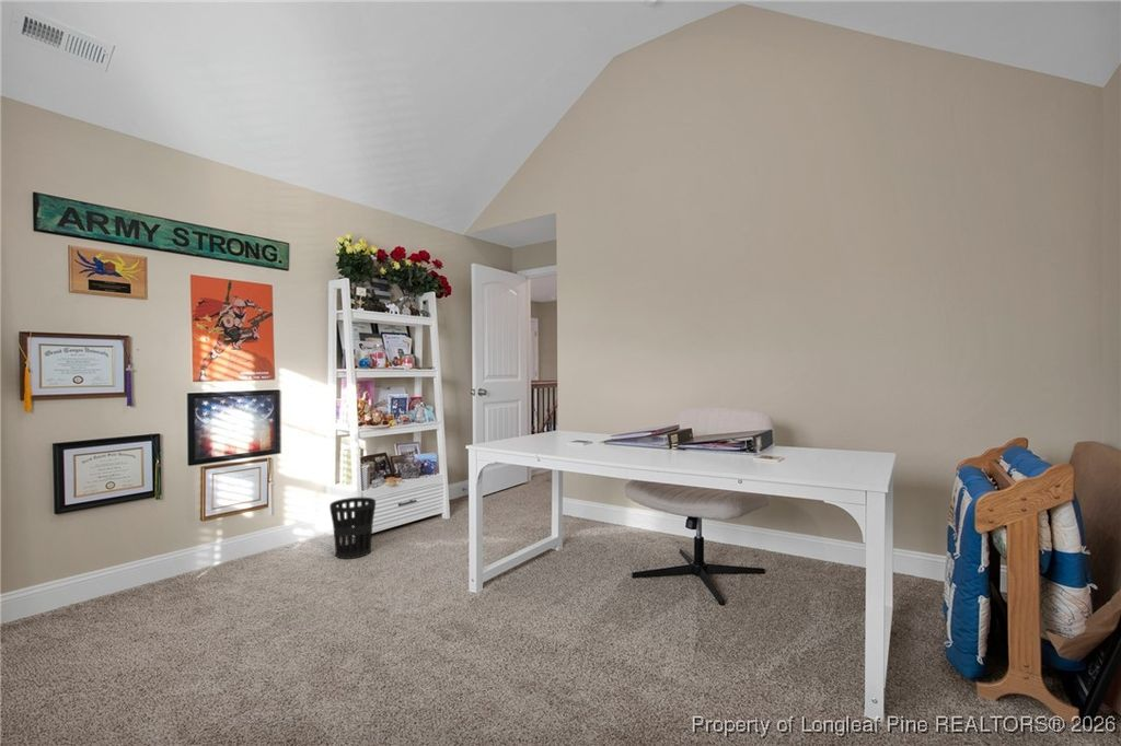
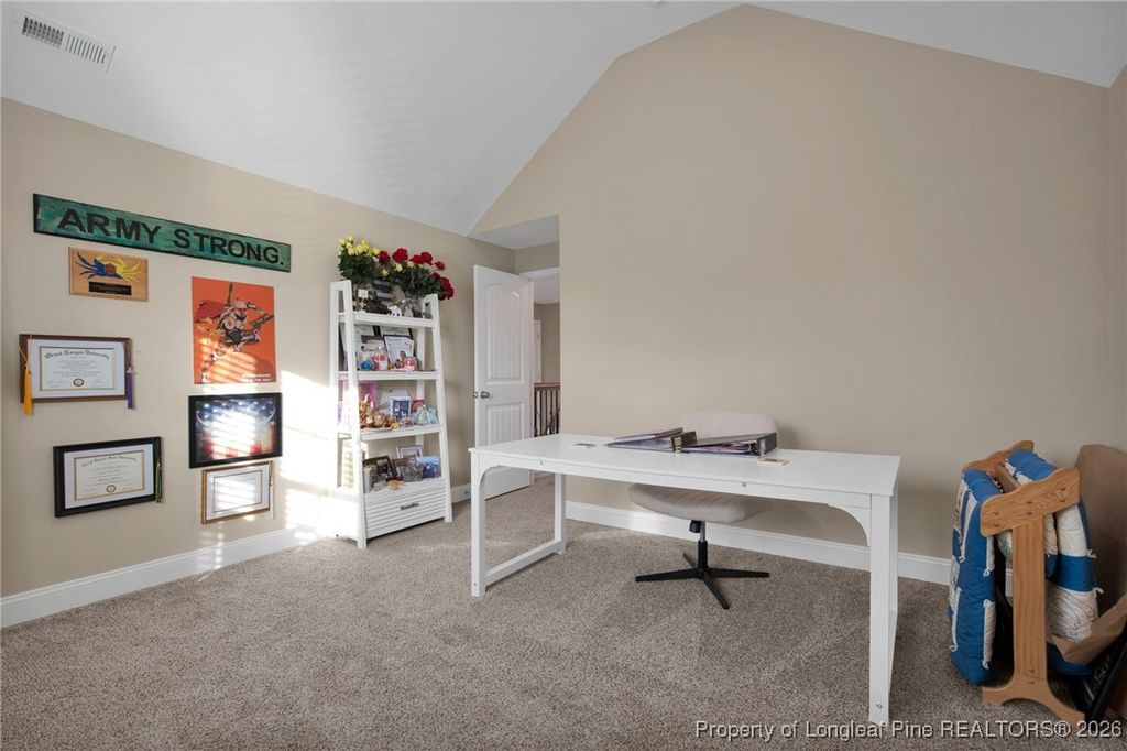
- wastebasket (353, 527)
